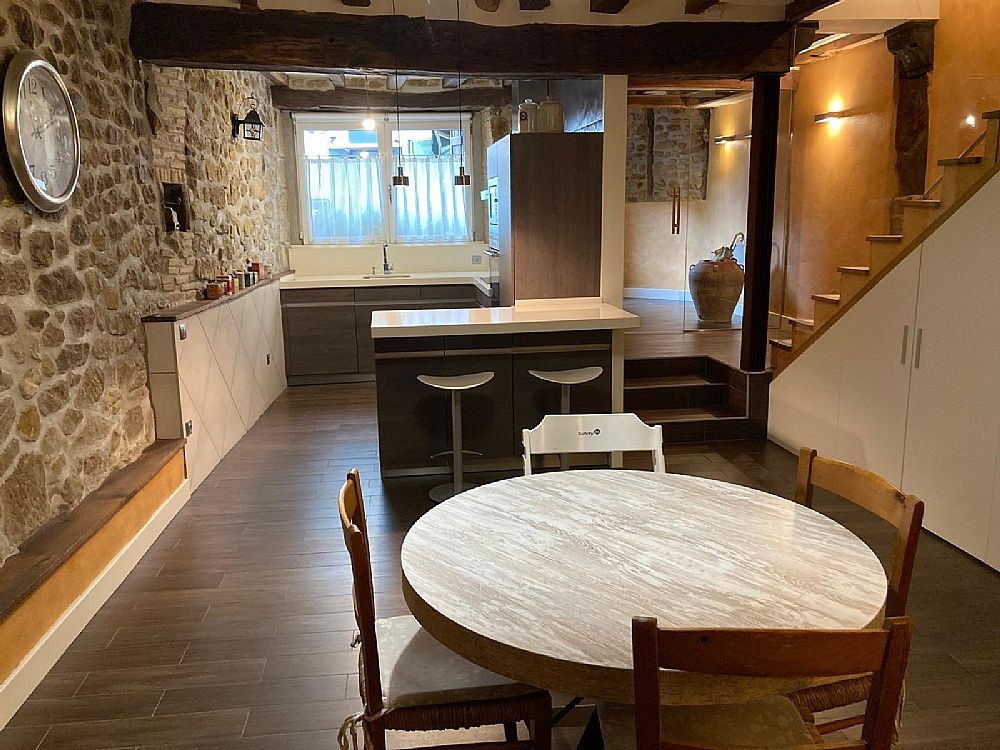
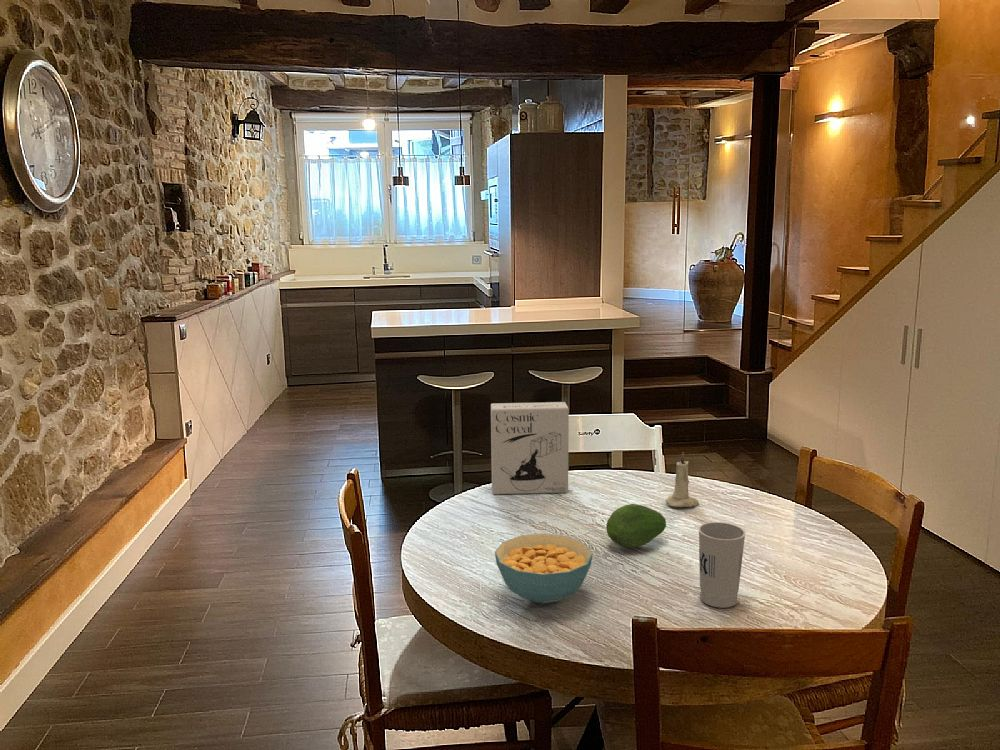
+ cup (720, 565)
+ cereal bowl (543, 574)
+ cereal box (529, 447)
+ fruit (636, 524)
+ candle (683, 477)
